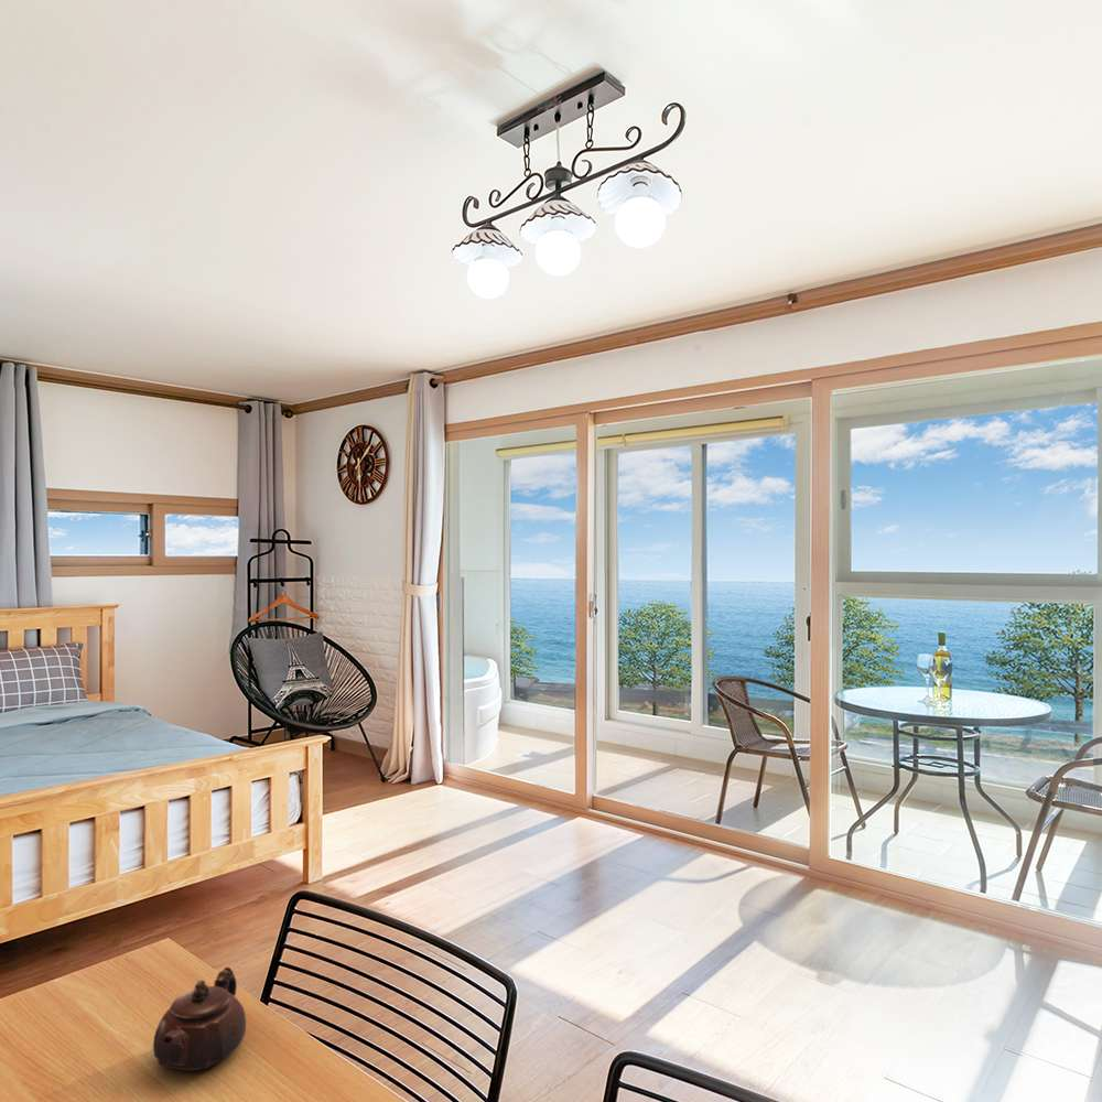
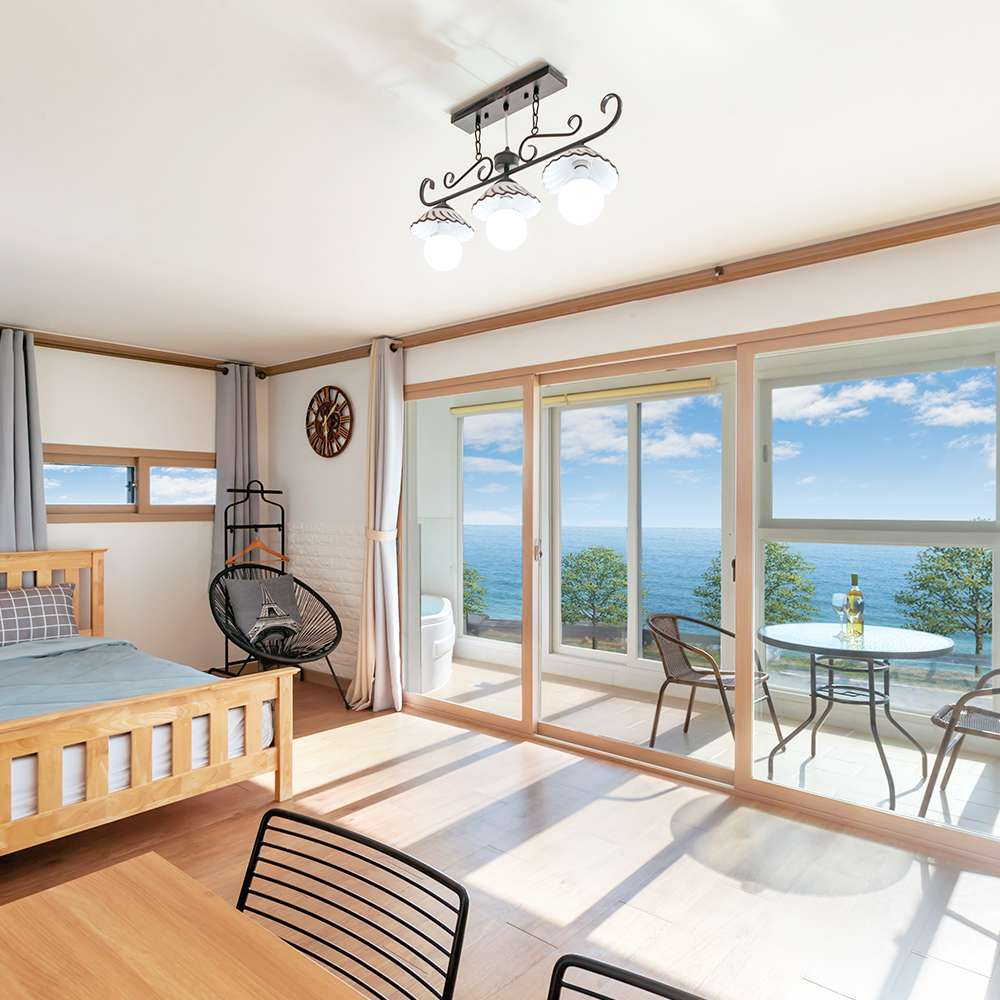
- teapot (203, 1014)
